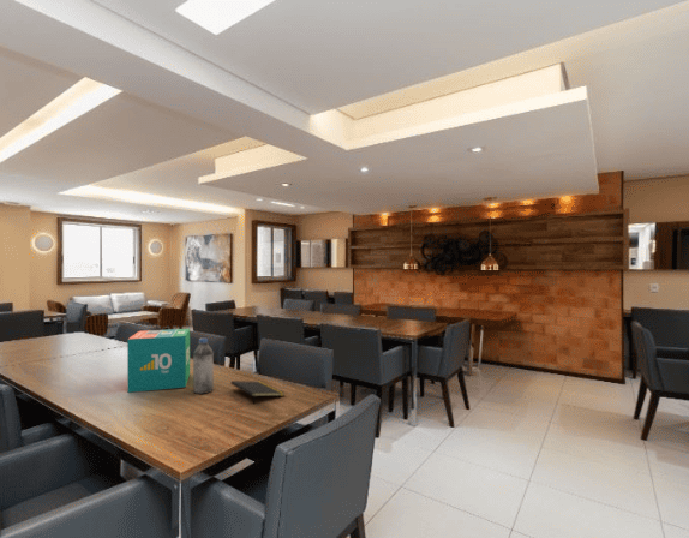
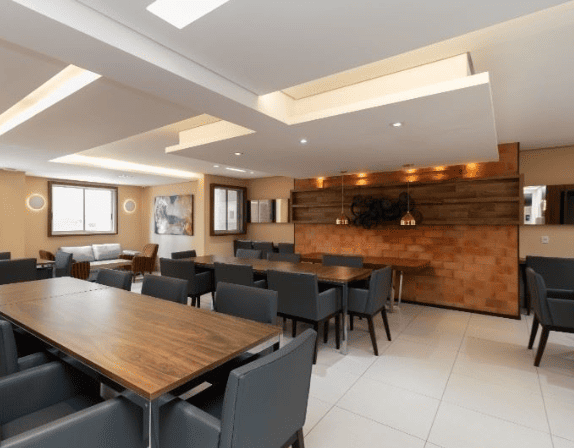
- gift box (161, 358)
- notepad (257, 388)
- water bottle (203, 364)
